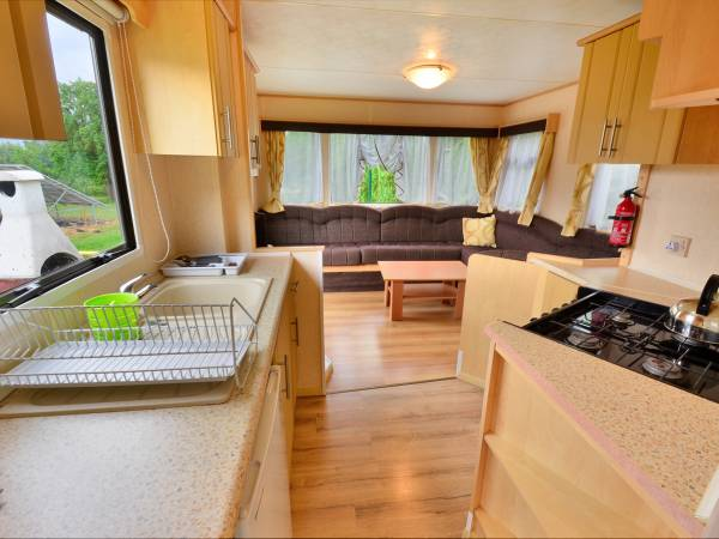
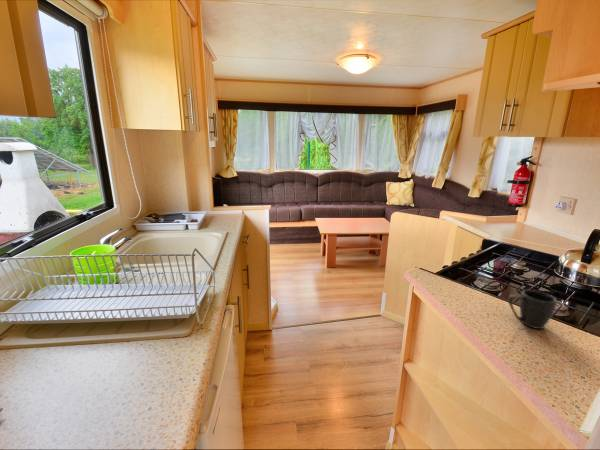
+ mug (528, 309)
